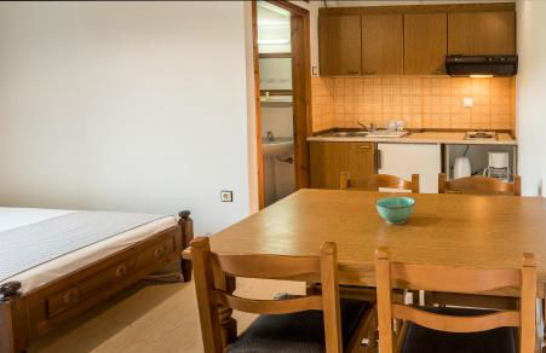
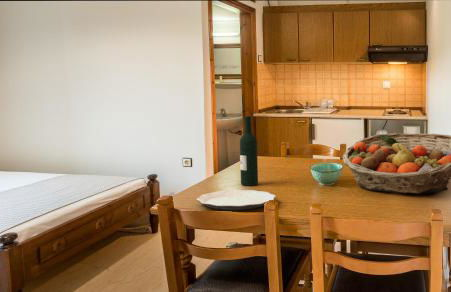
+ plate (236, 200)
+ wine bottle (248, 150)
+ fruit basket (402, 161)
